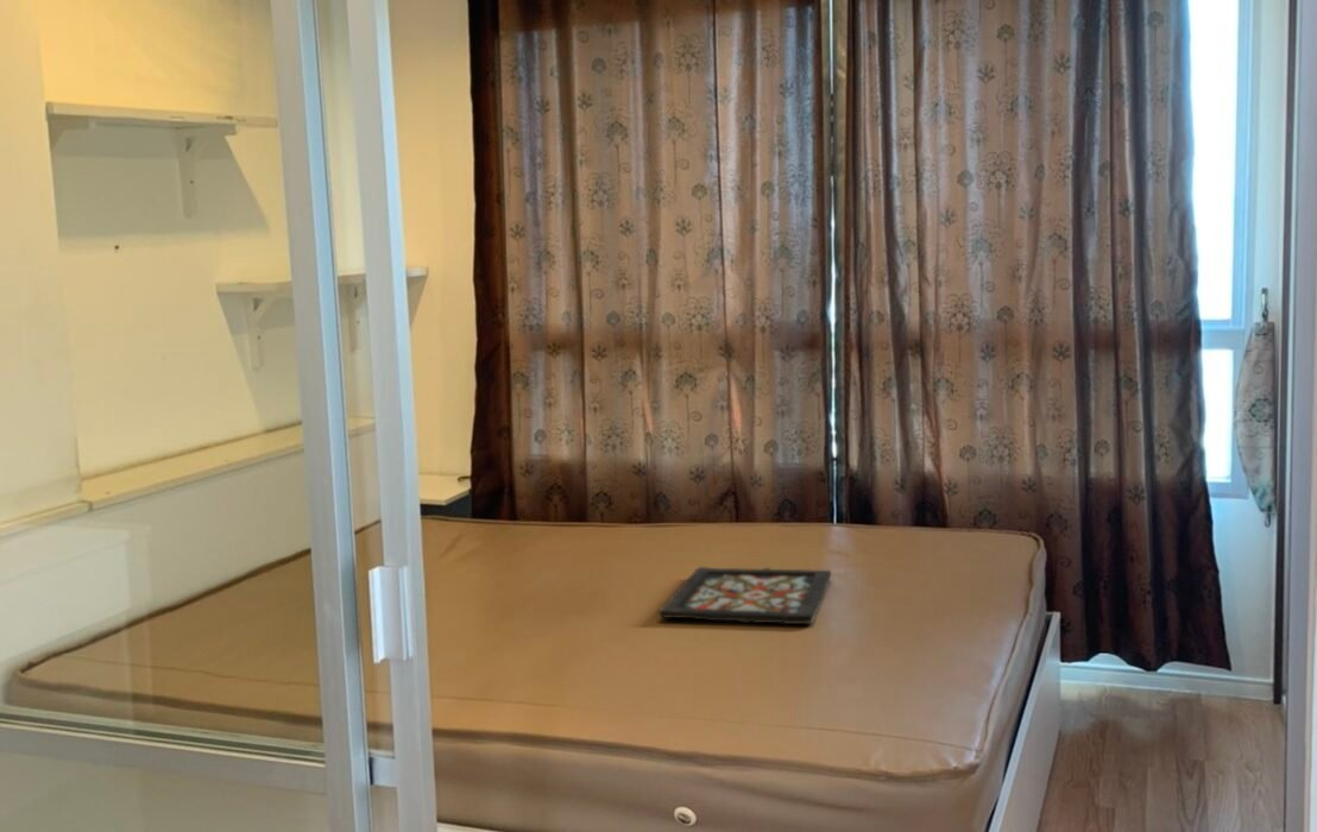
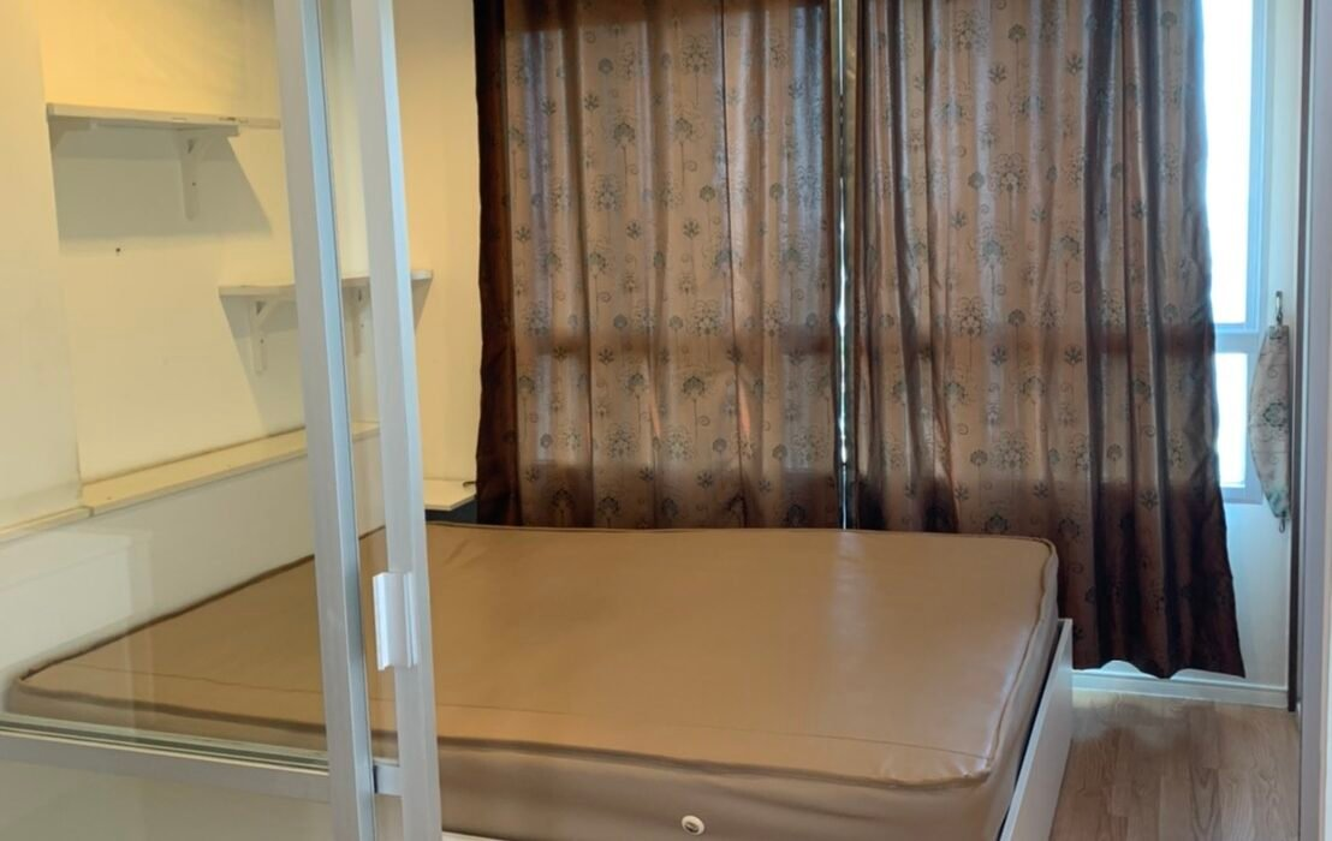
- decorative tray (749, 593)
